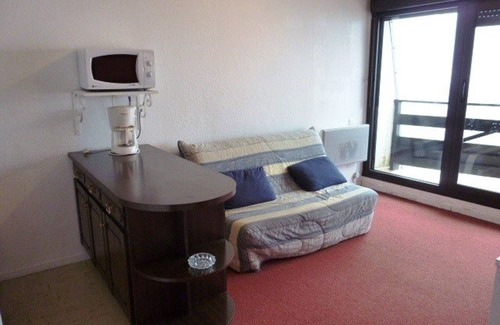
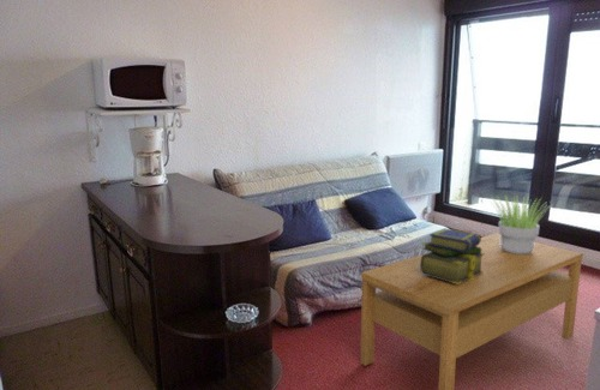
+ stack of books (452, 252)
+ coffee table (475, 306)
+ potted plant (518, 224)
